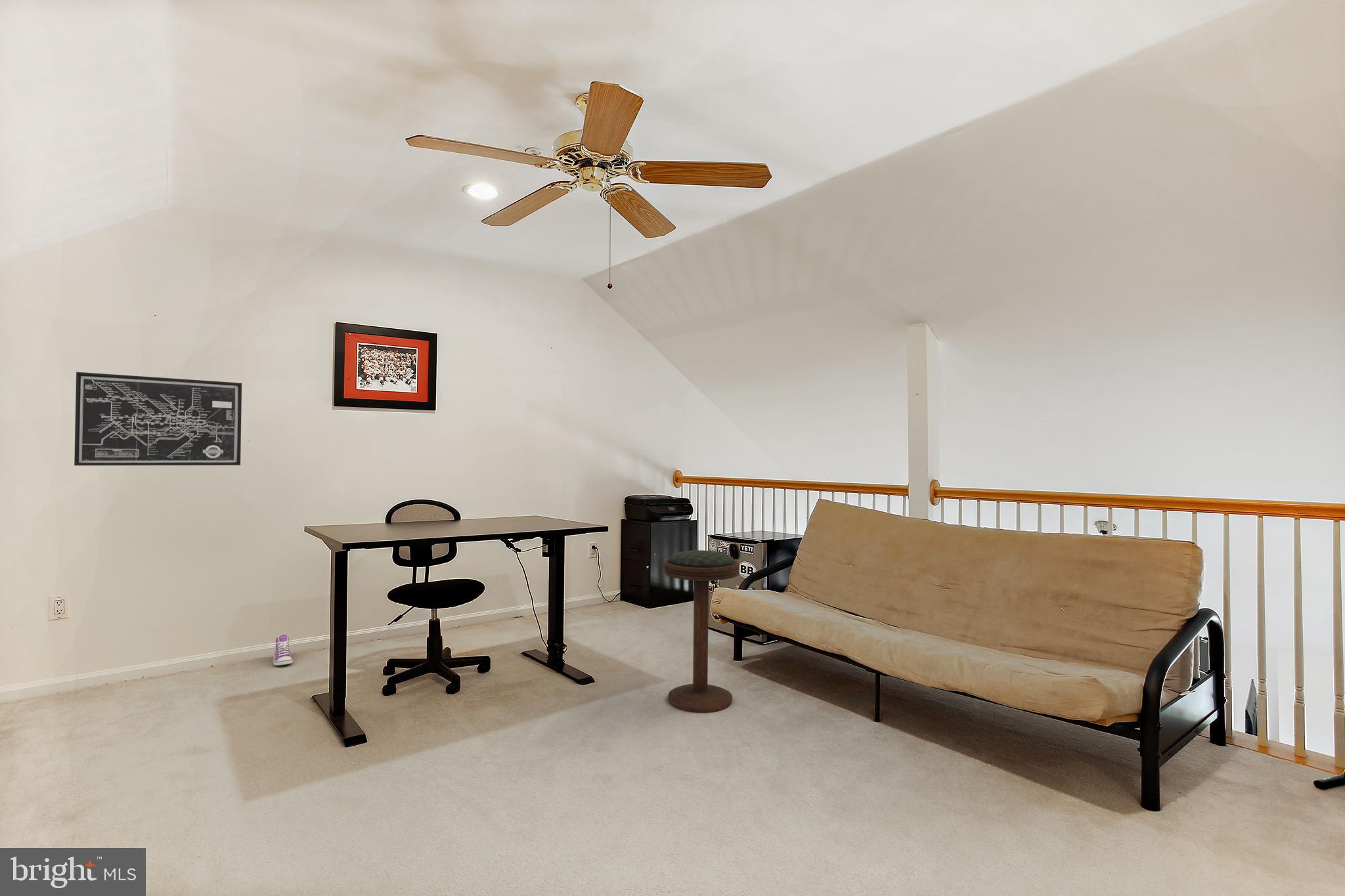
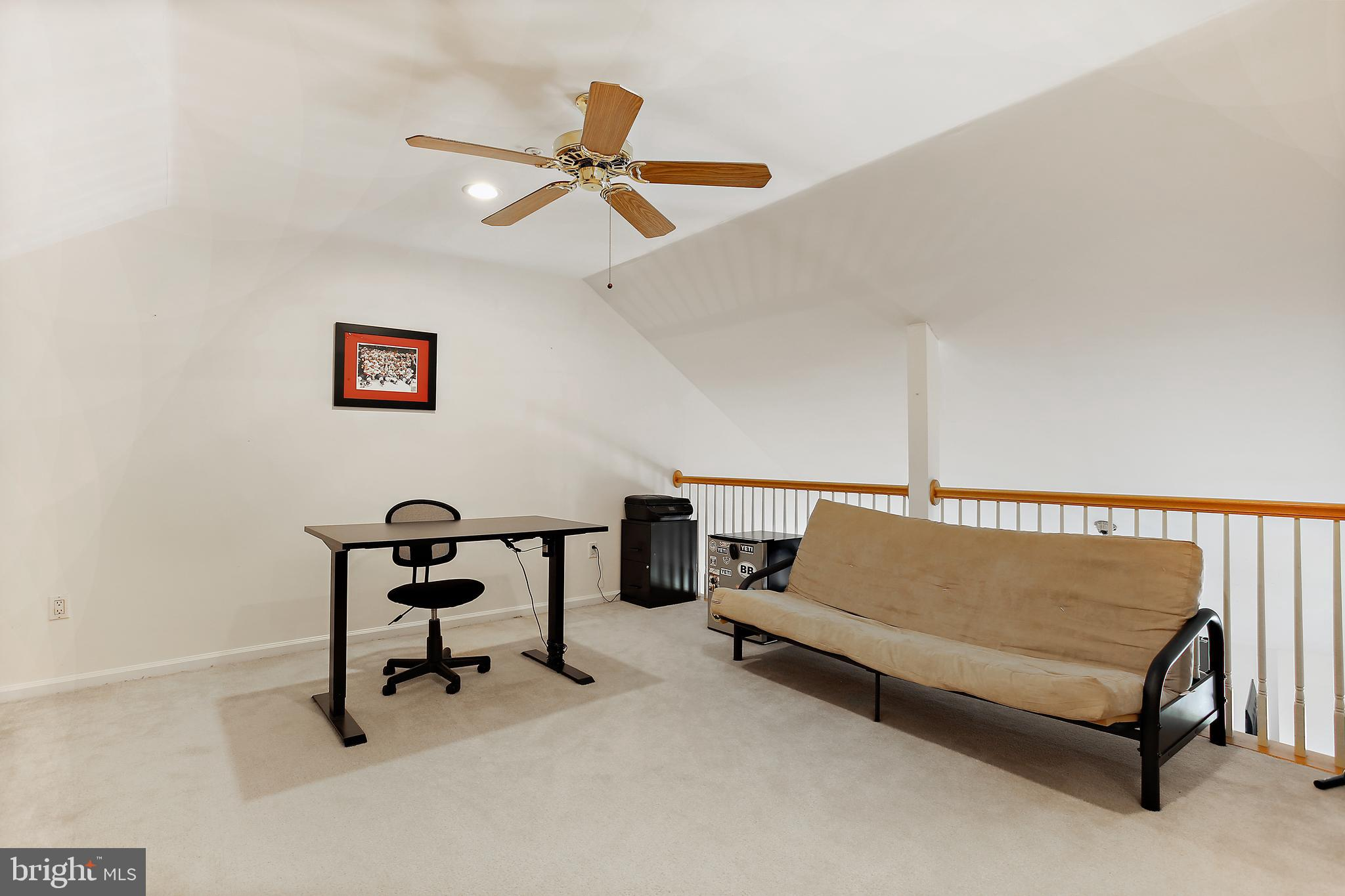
- bar stool (701, 625)
- sneaker (282, 649)
- wall art (163, 421)
